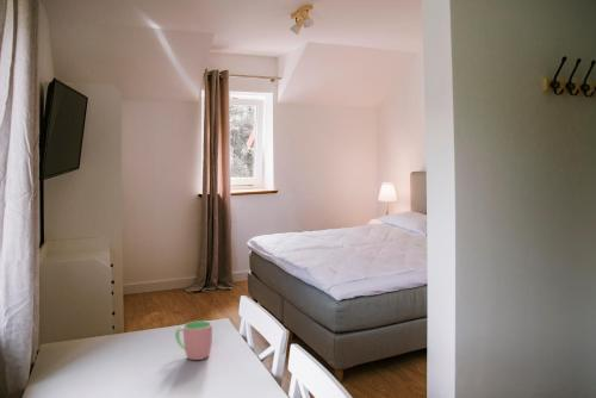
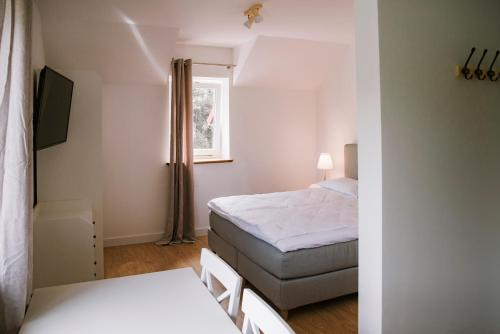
- cup (193, 340)
